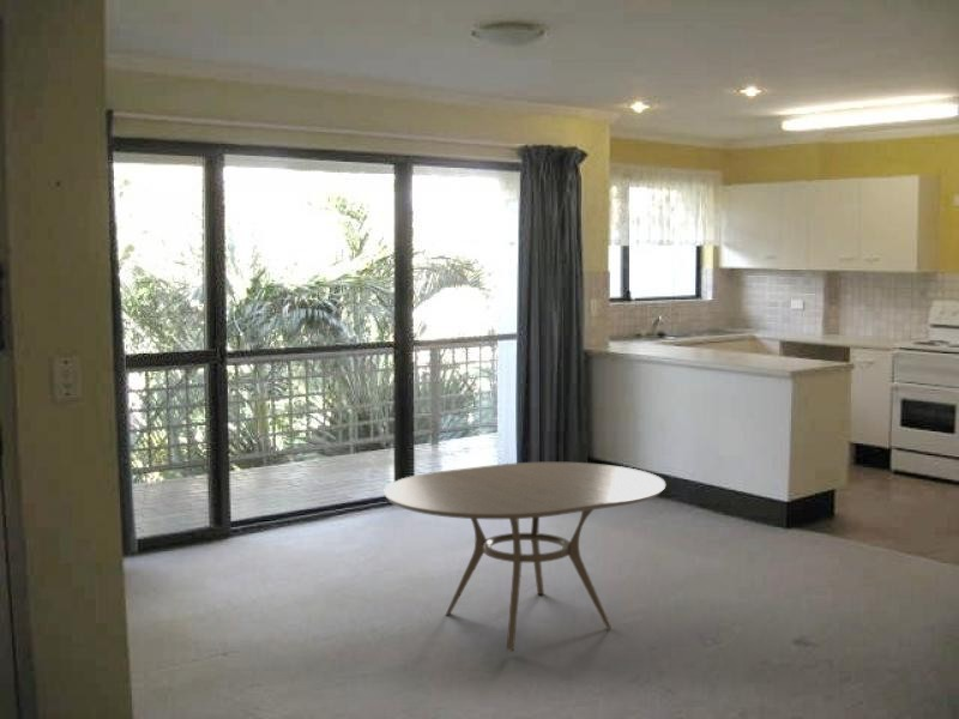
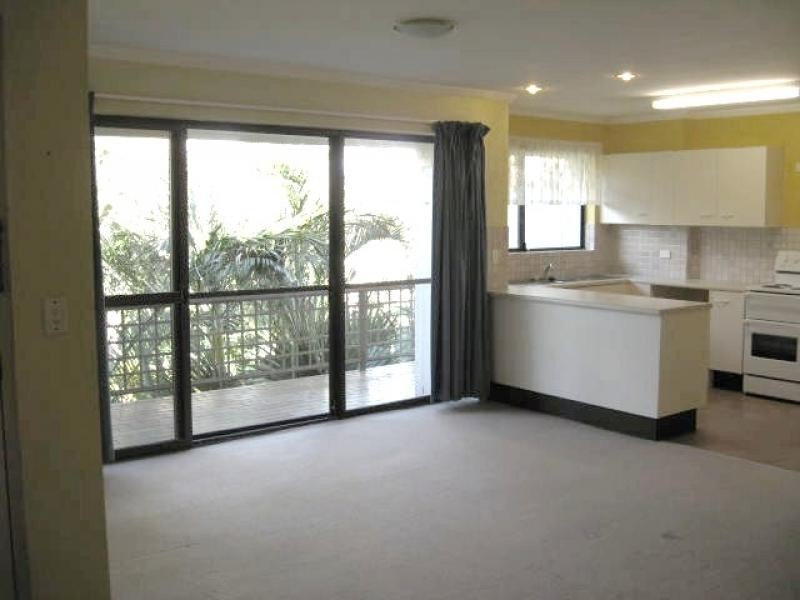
- dining table (526, 554)
